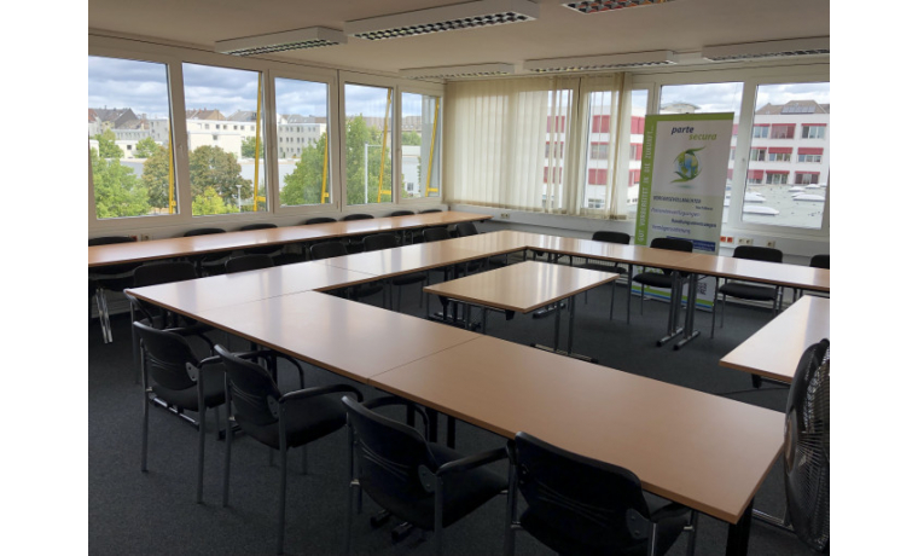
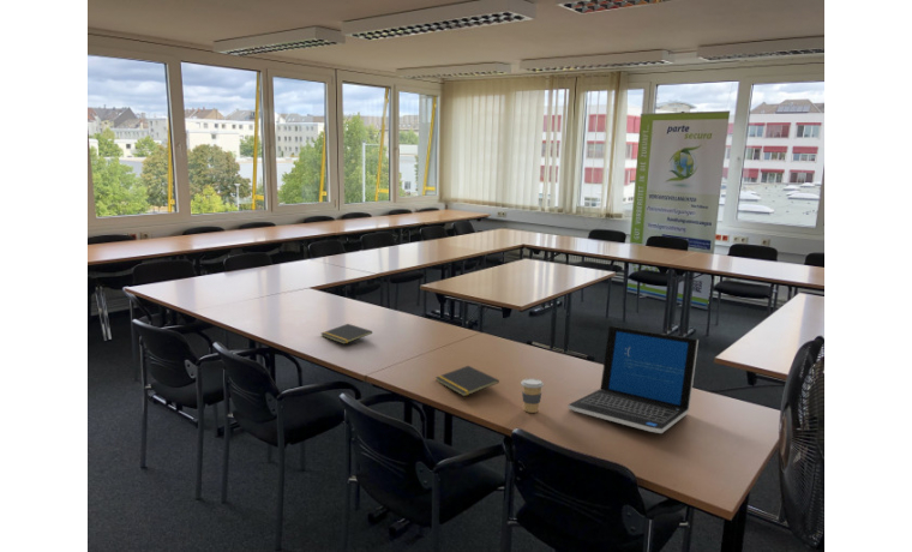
+ laptop (632, 374)
+ coffee cup (532, 395)
+ notepad (346, 332)
+ notepad (466, 379)
